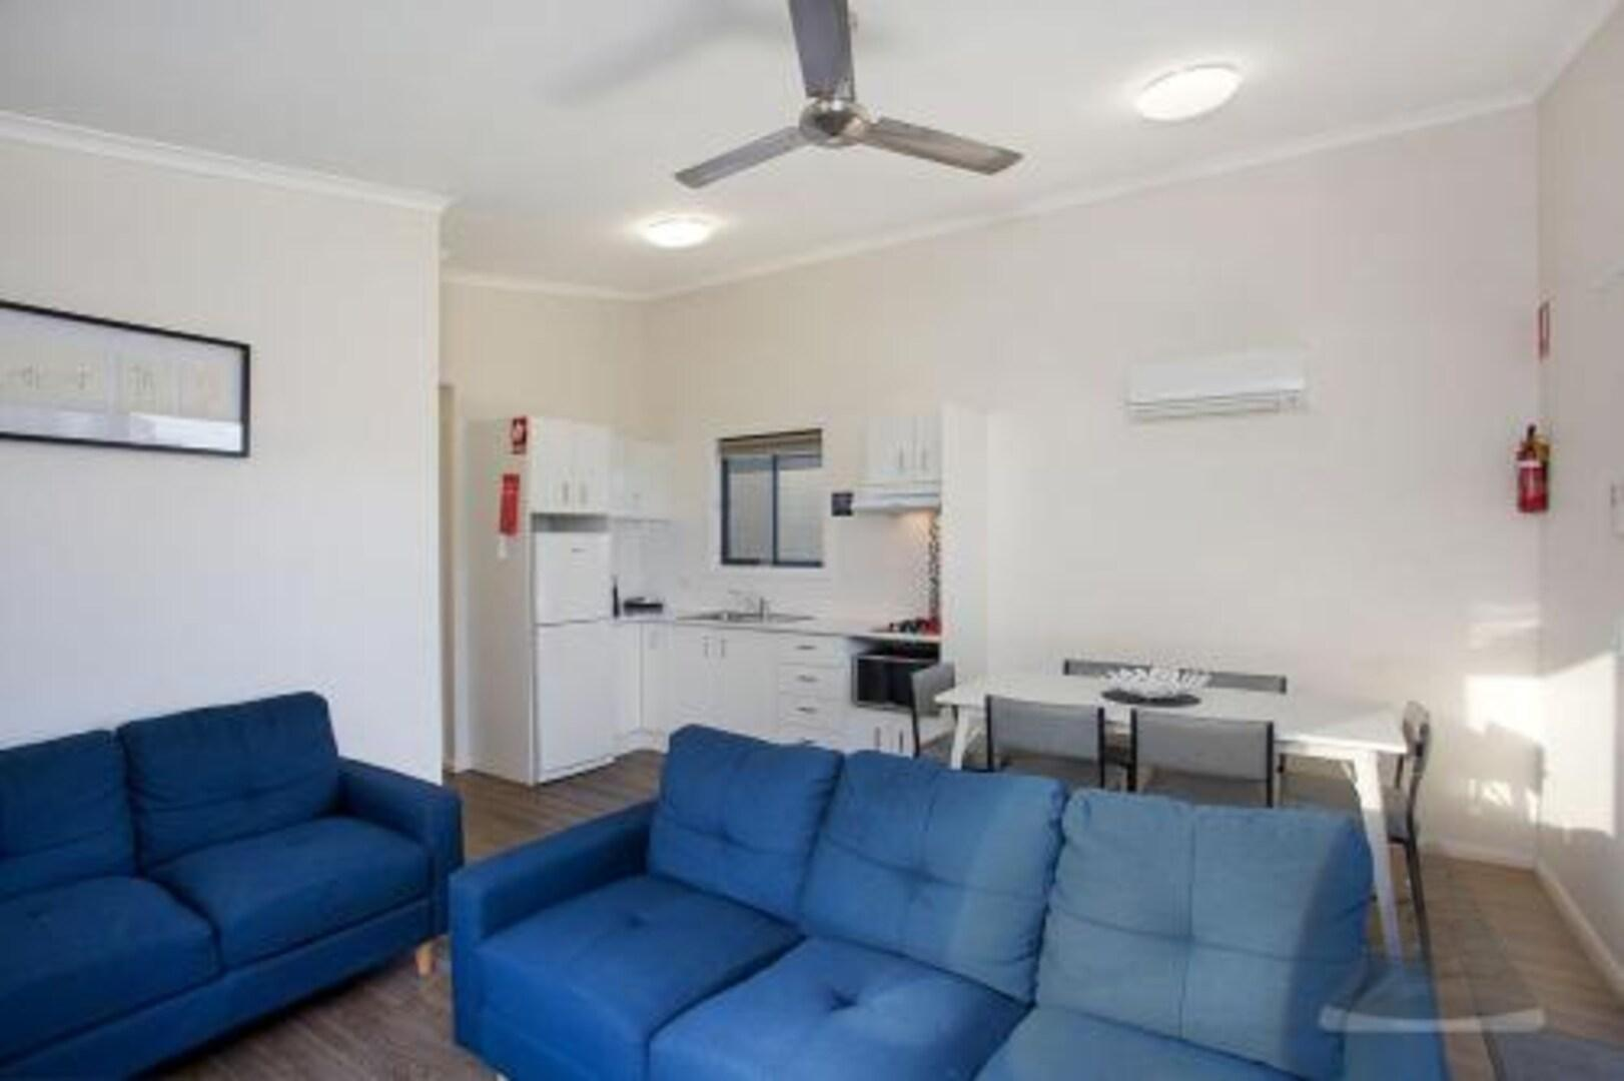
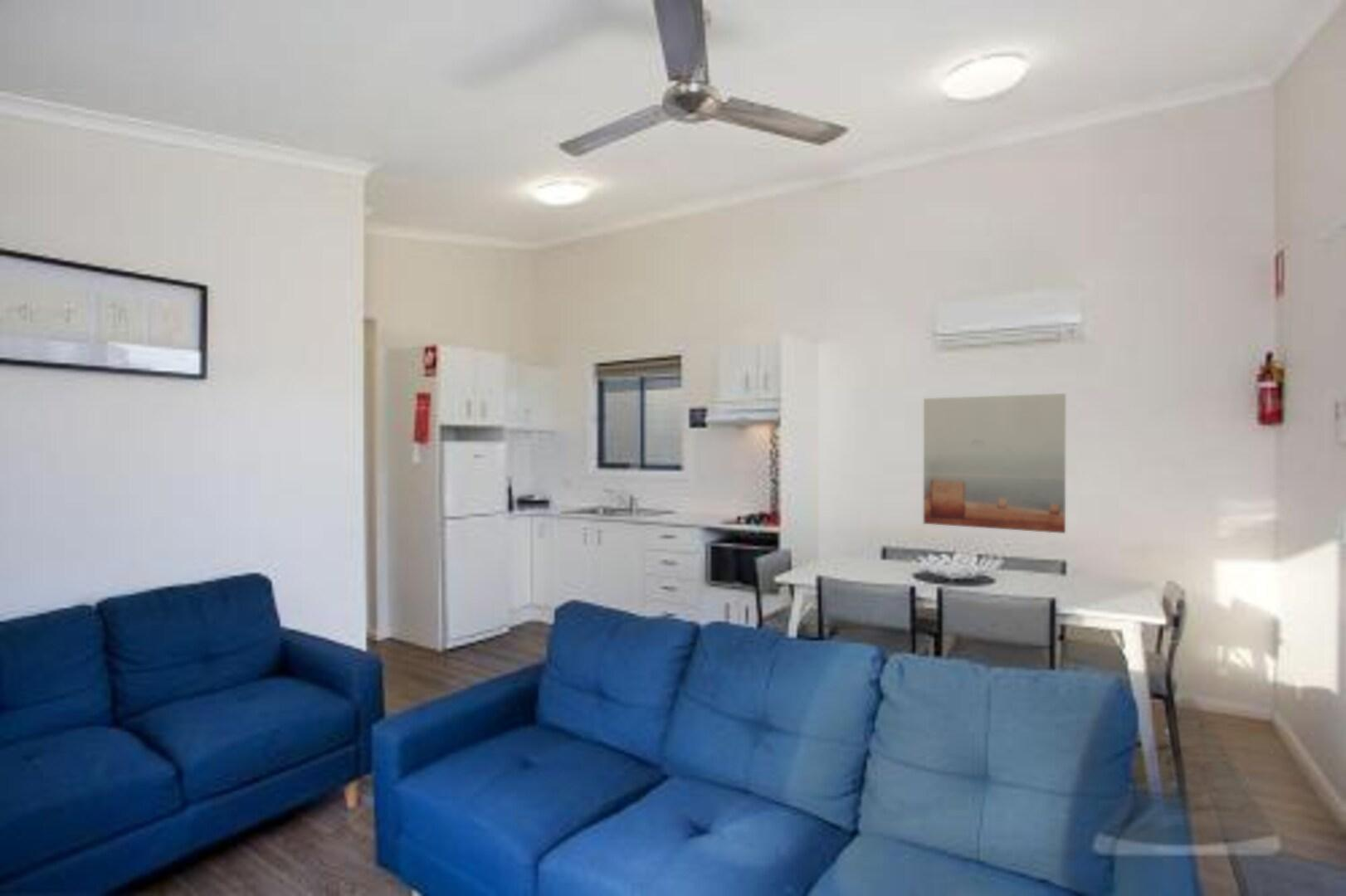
+ wall art (991, 462)
